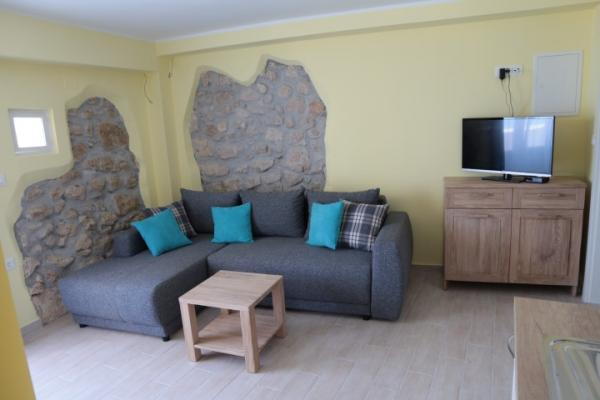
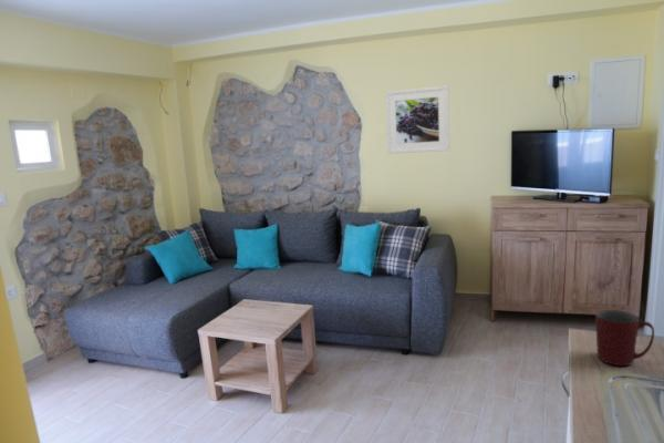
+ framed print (416, 121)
+ mug (623, 339)
